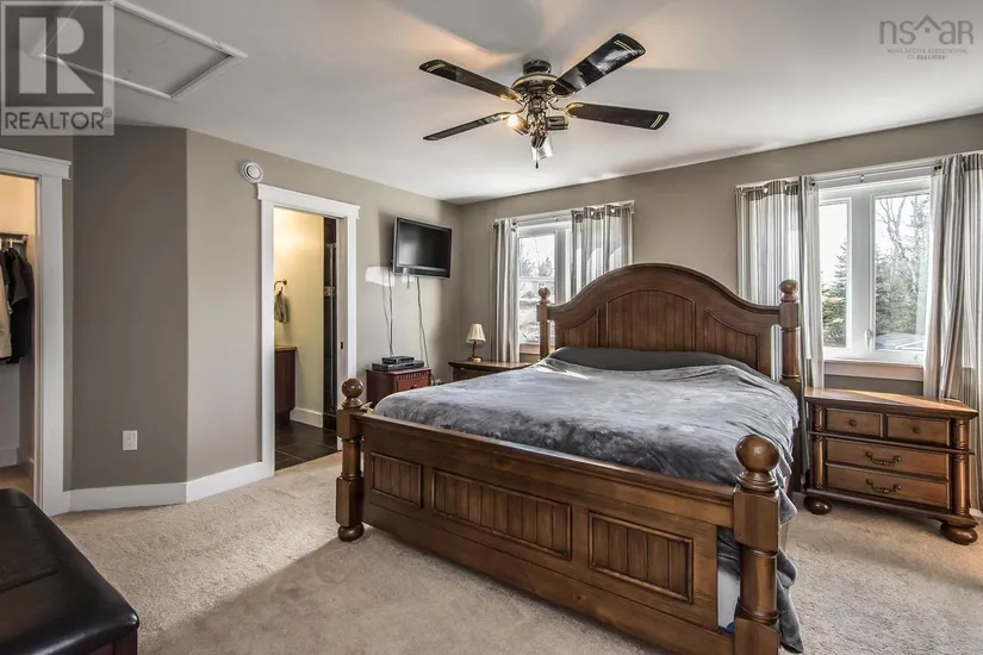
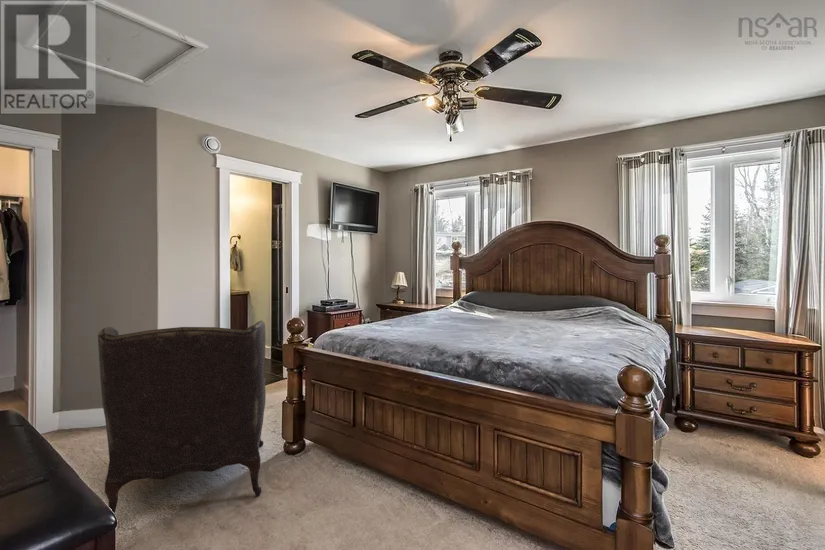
+ armchair (196, 400)
